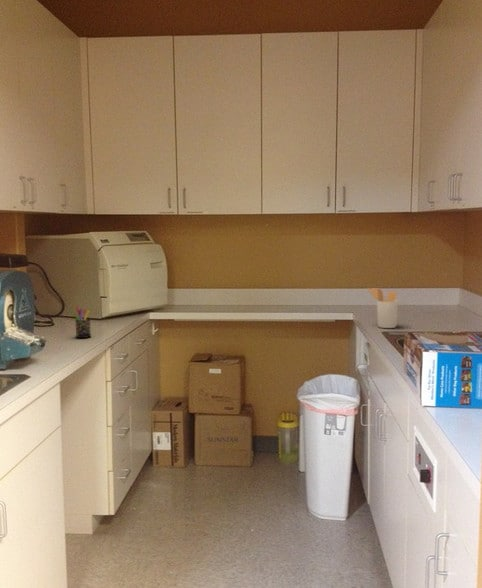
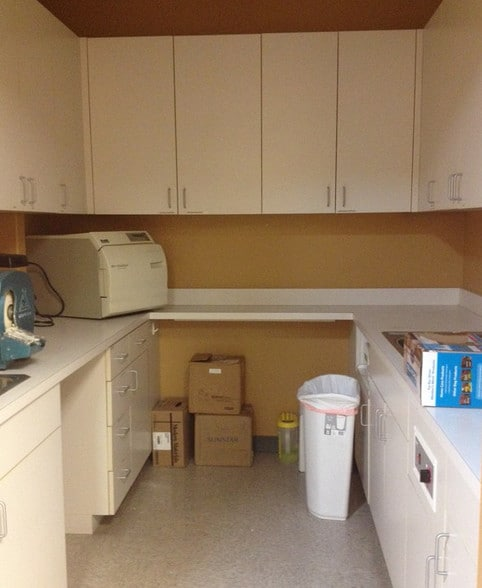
- utensil holder (382, 306)
- pen holder (81, 322)
